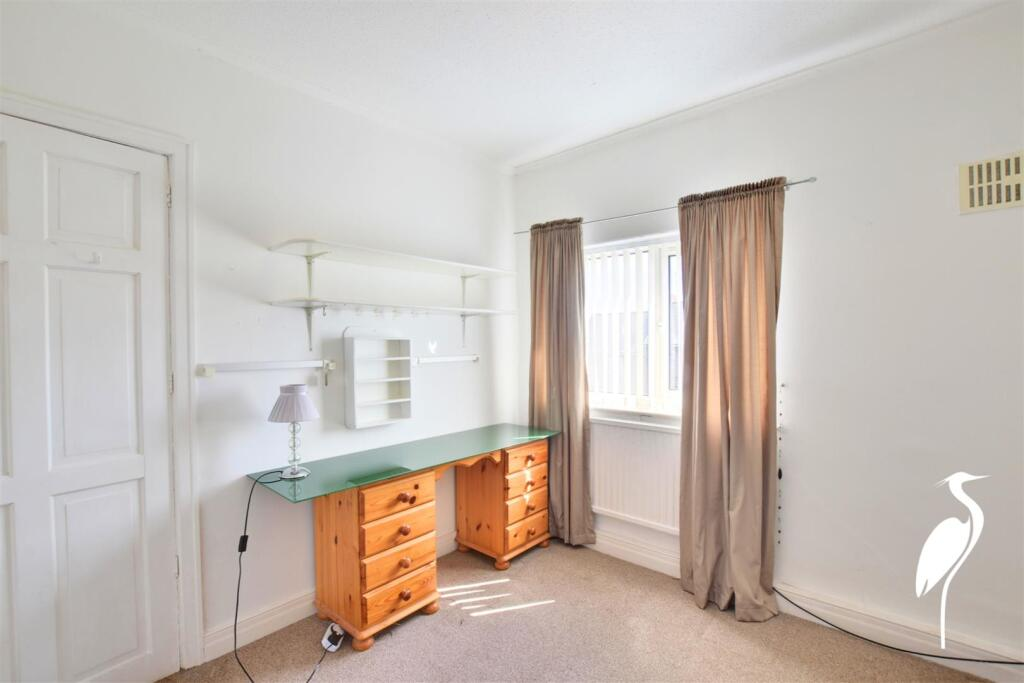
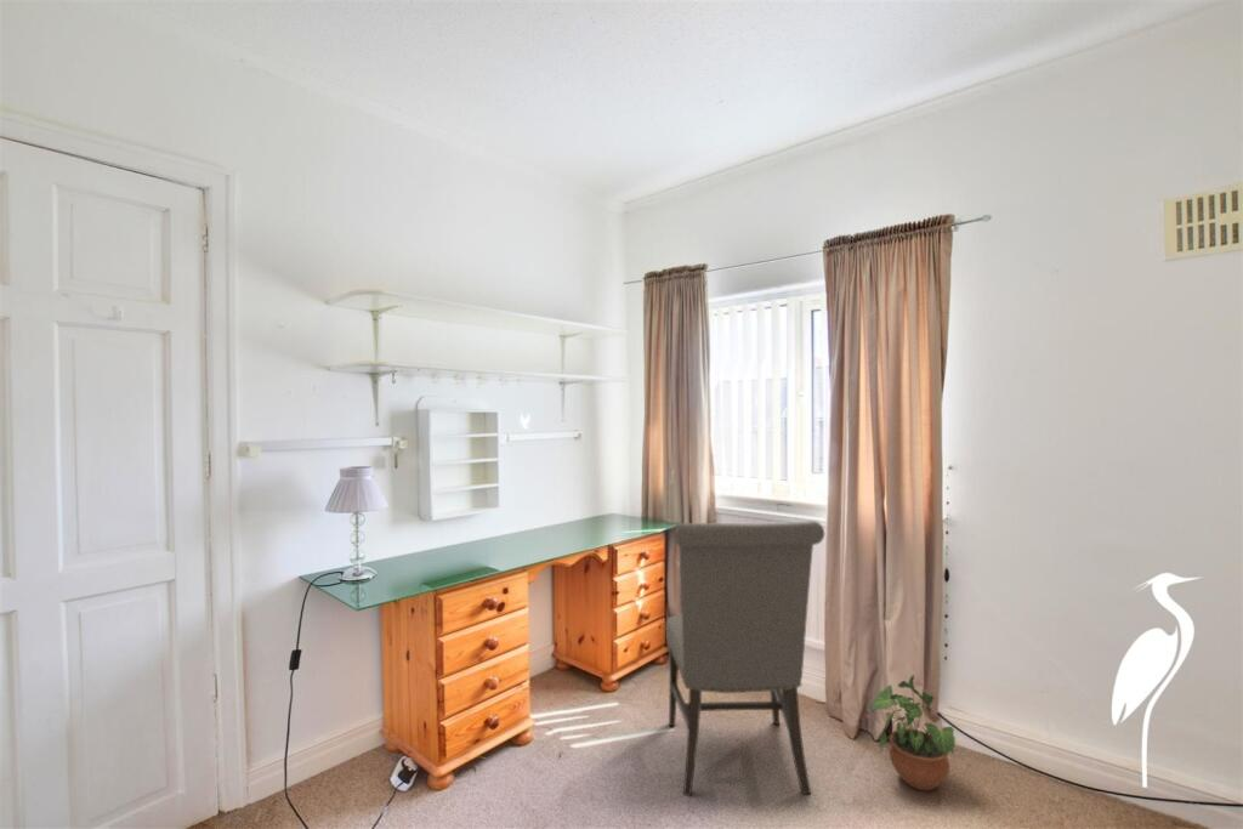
+ chair (734, 635)
+ potted plant (914, 726)
